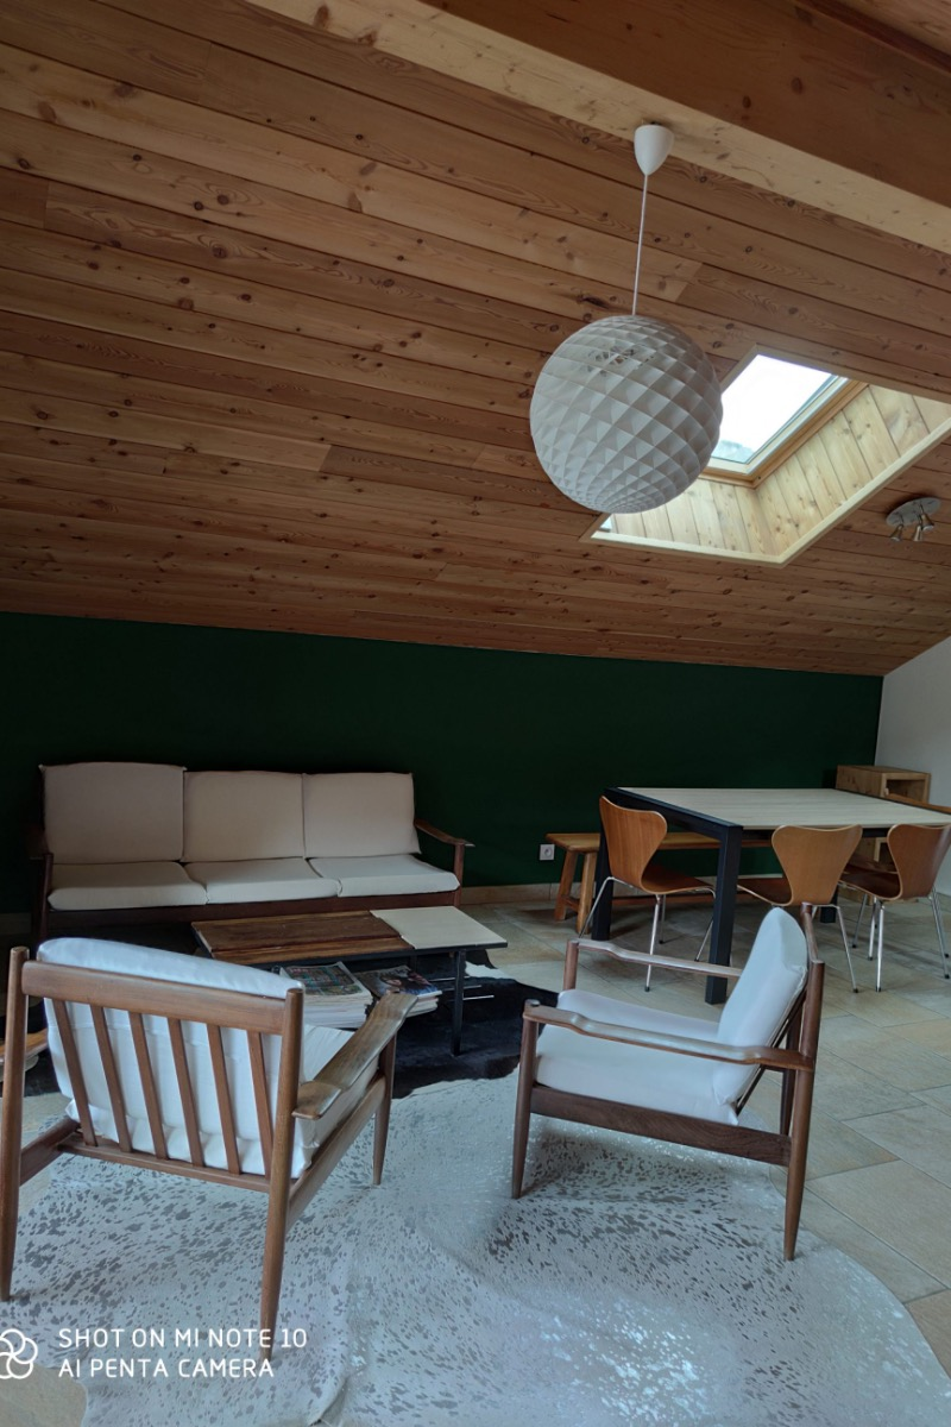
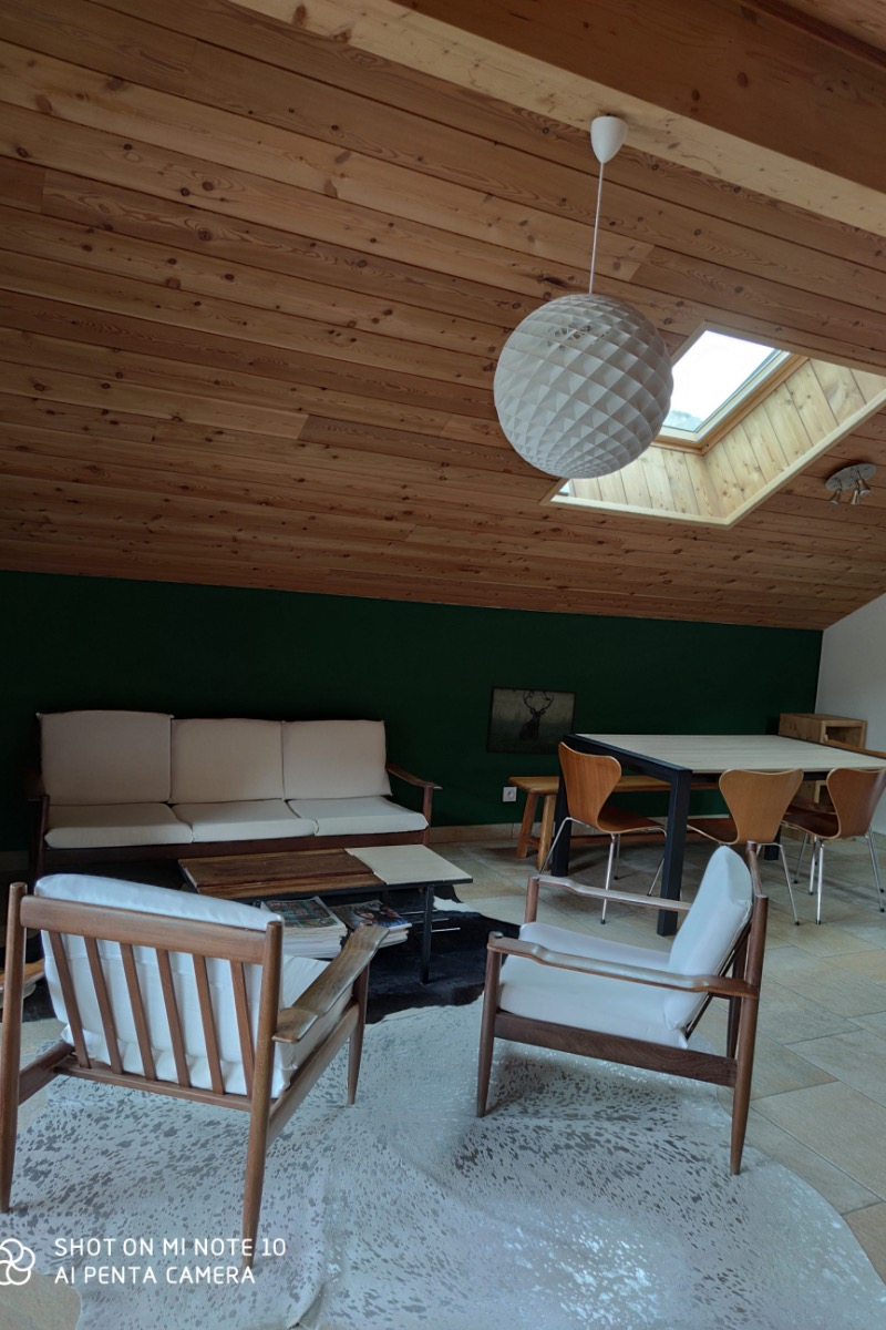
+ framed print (532, 720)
